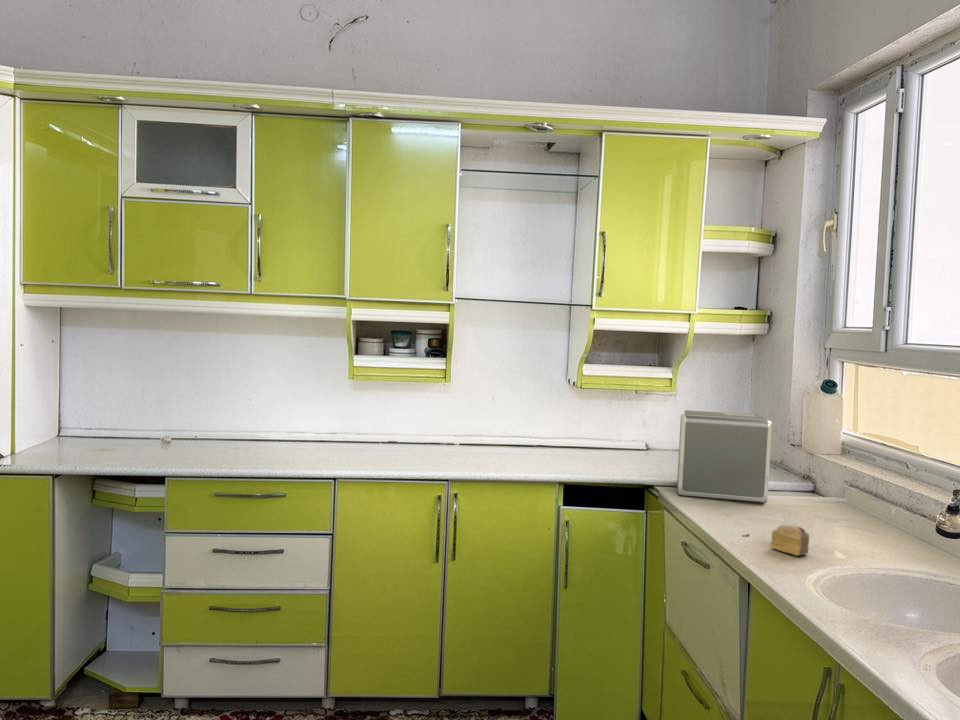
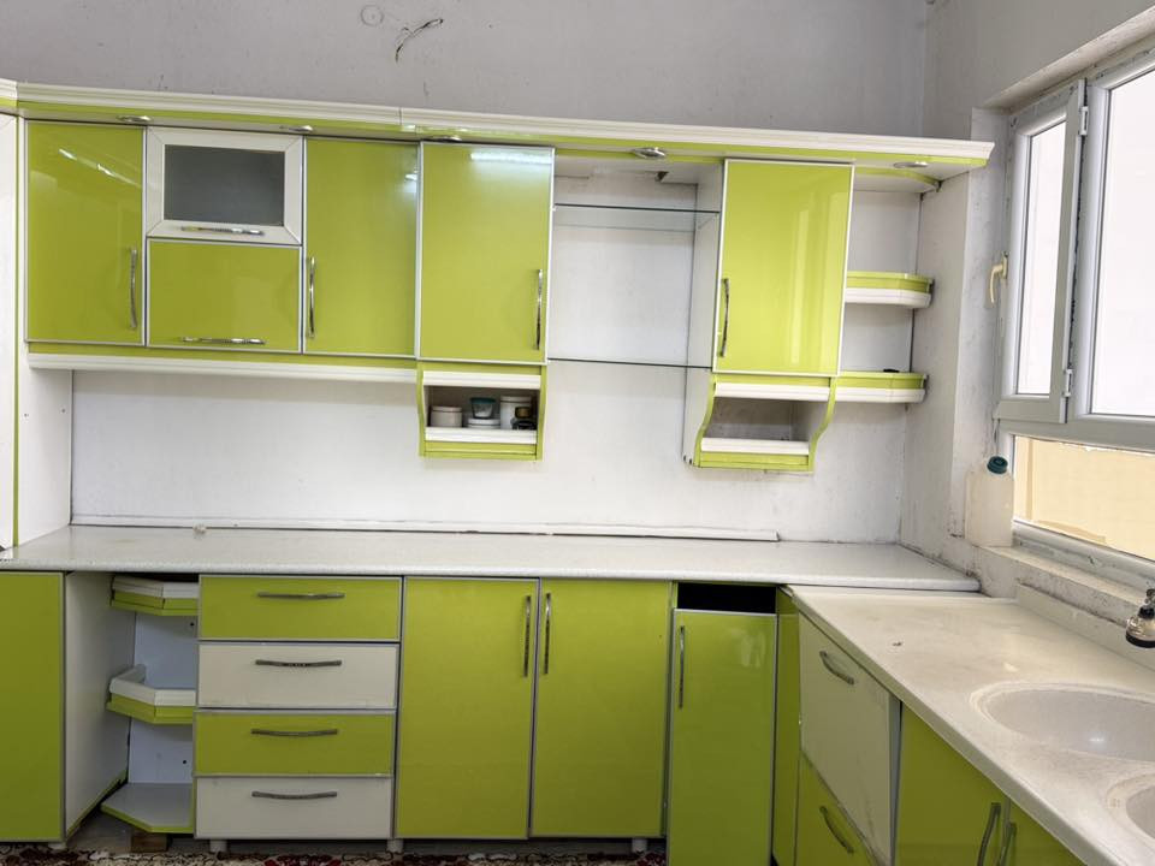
- coffee maker (720, 453)
- cake slice (790, 538)
